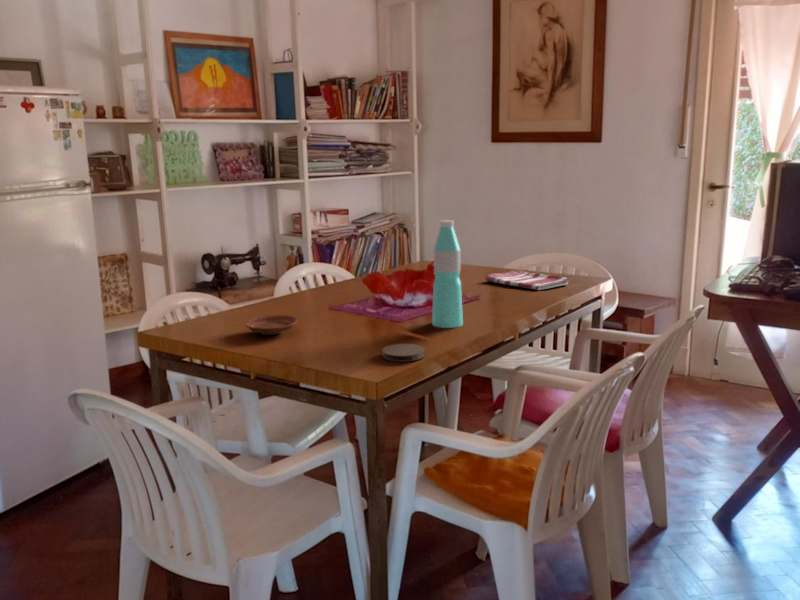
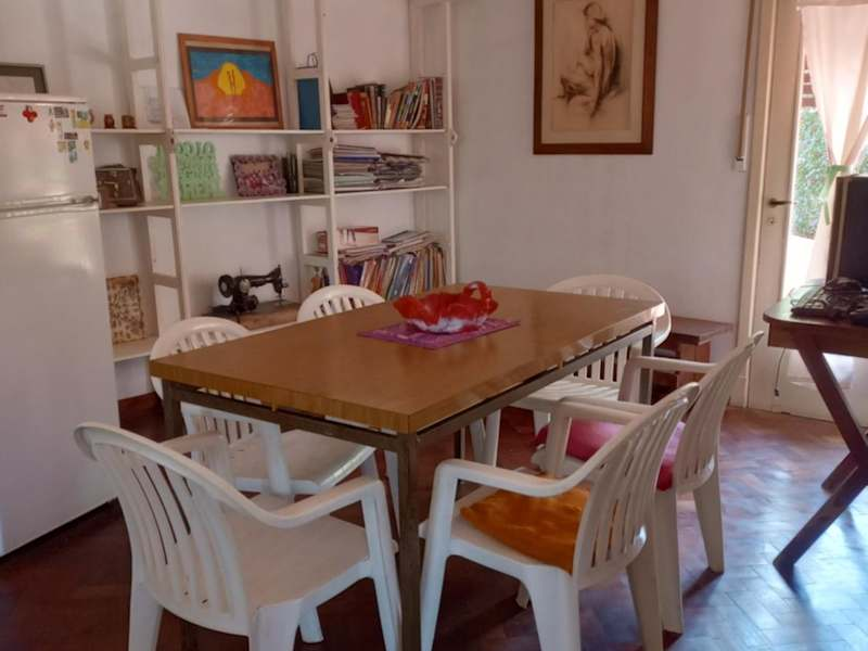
- dish towel (526, 279)
- water bottle (447, 273)
- plate (272, 327)
- coaster (403, 352)
